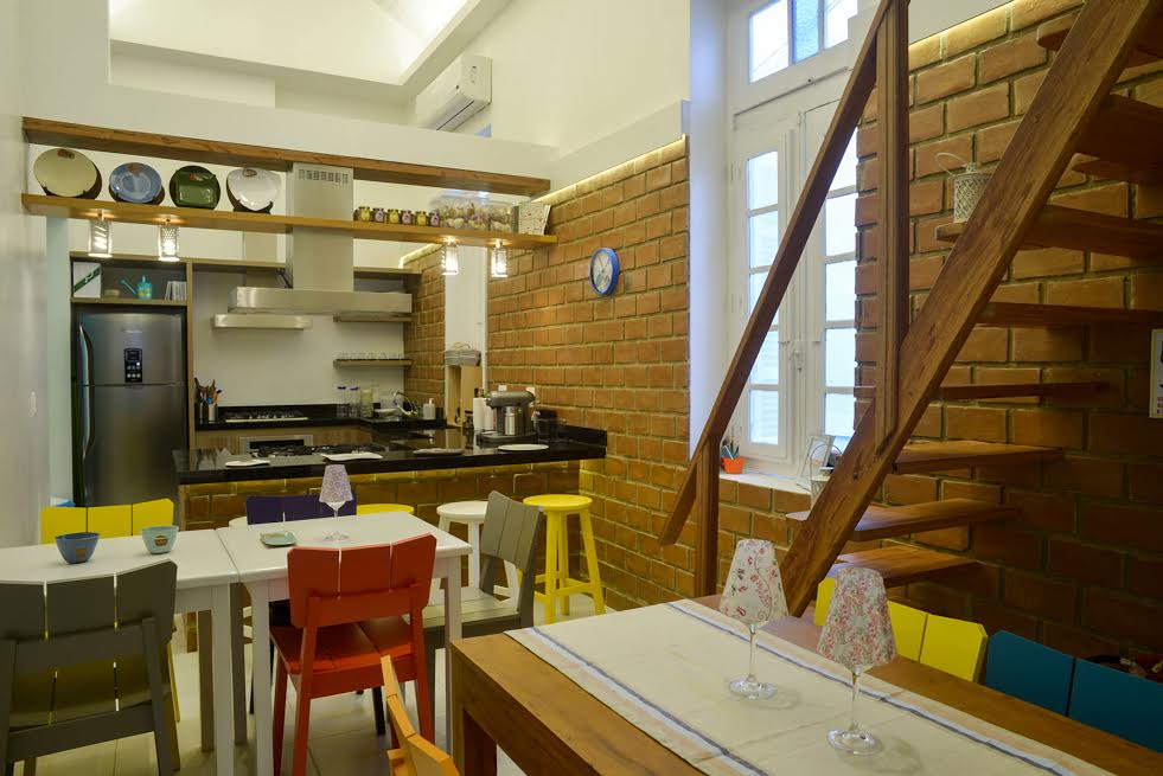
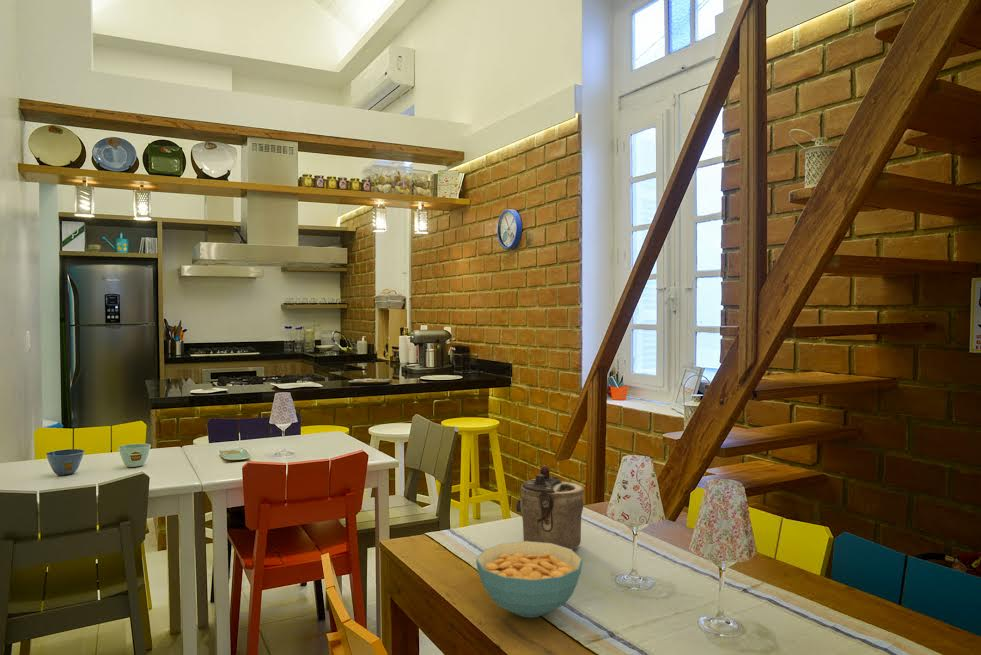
+ teapot (550, 507)
+ cereal bowl (529, 584)
